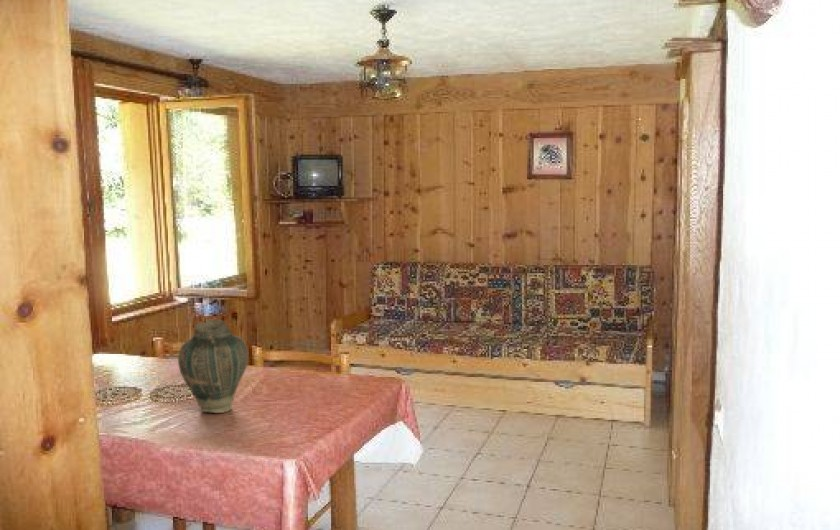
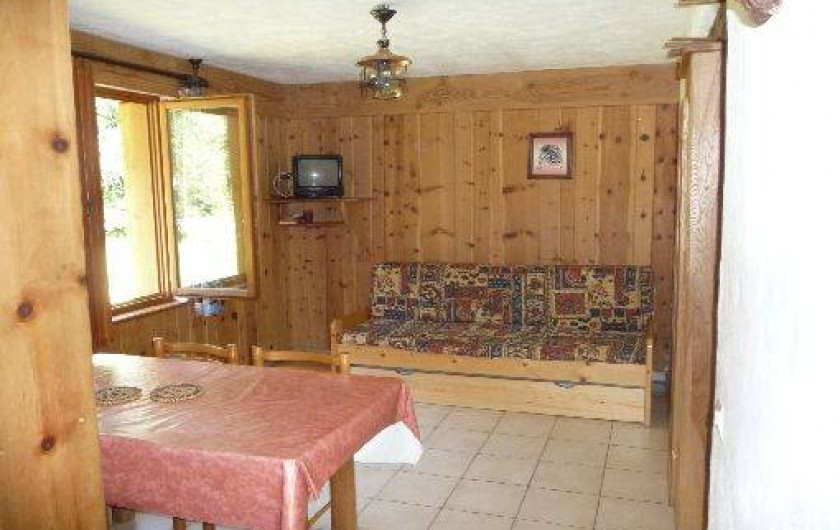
- vase (214, 366)
